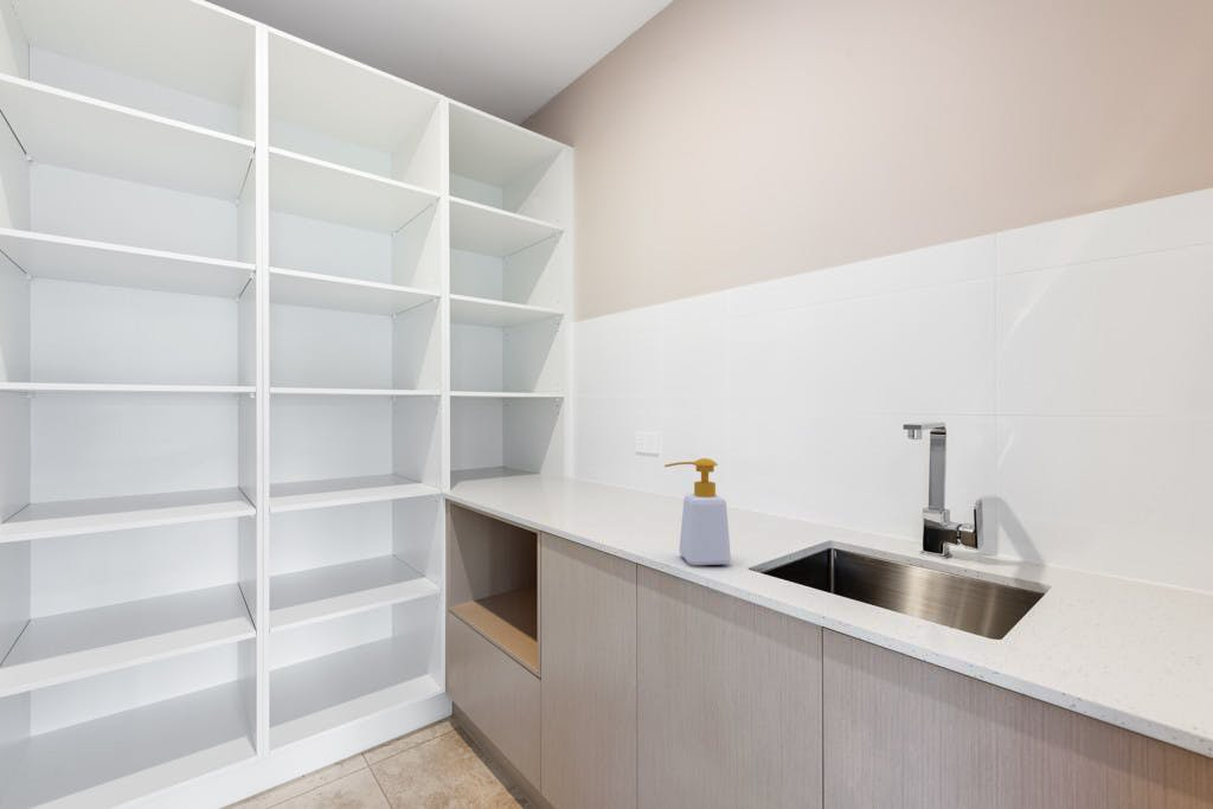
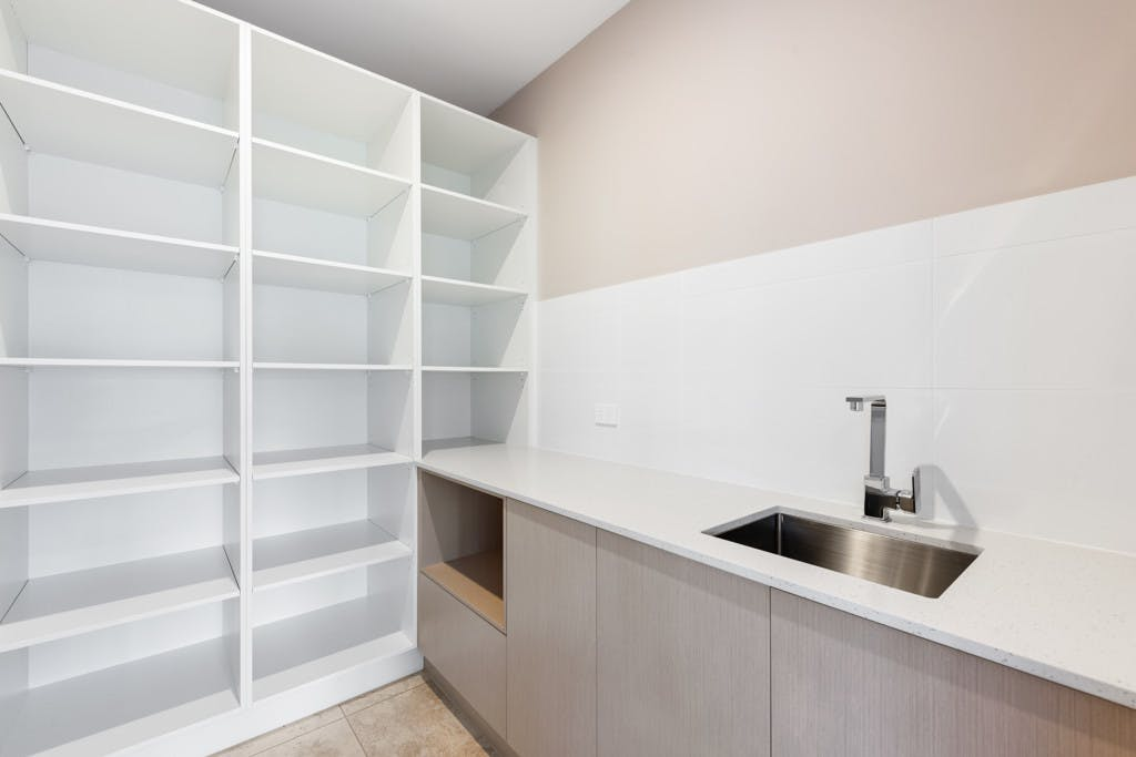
- soap bottle (694, 509)
